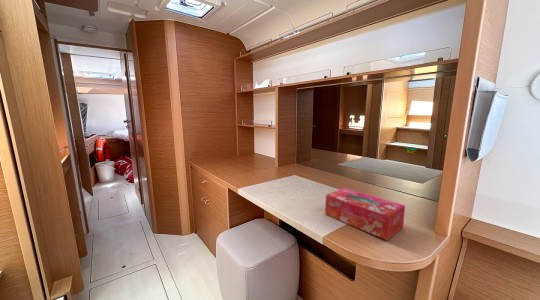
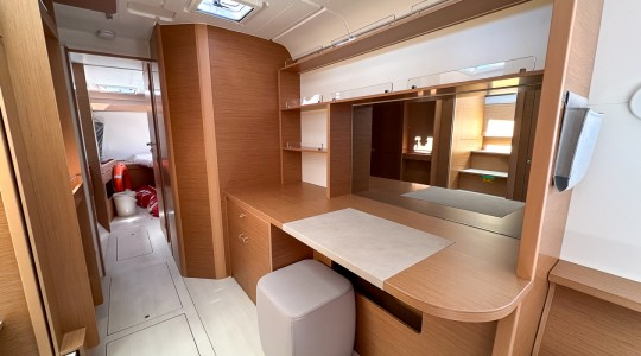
- tissue box (362, 210)
